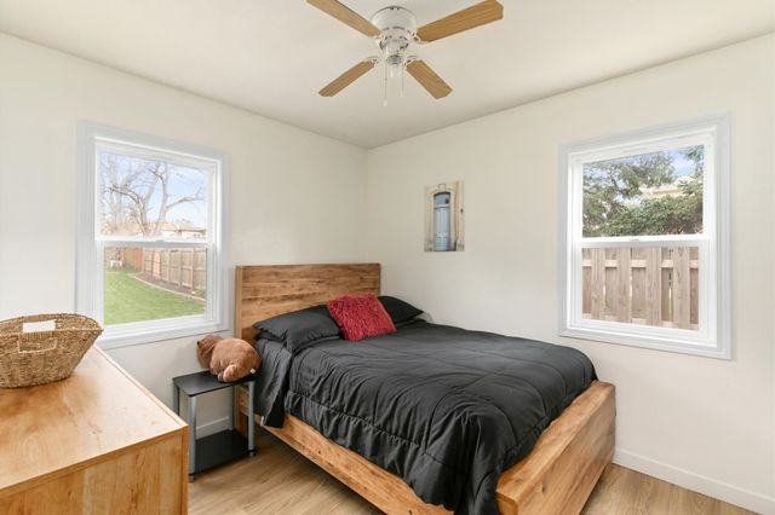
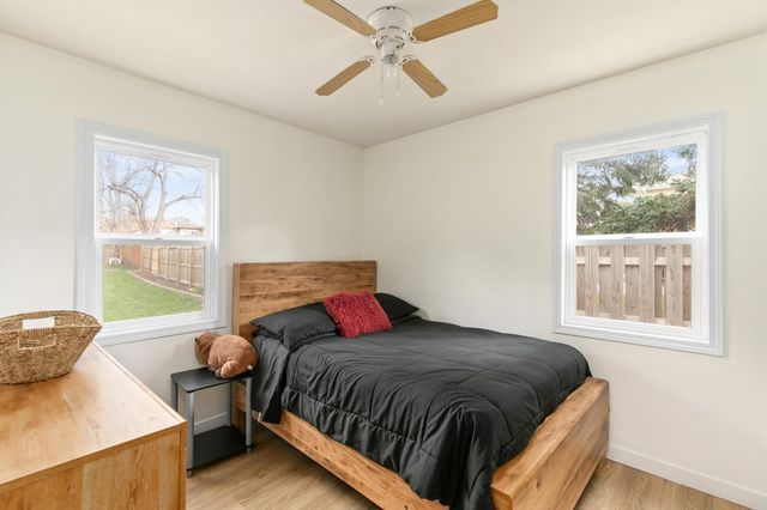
- wall art (443, 218)
